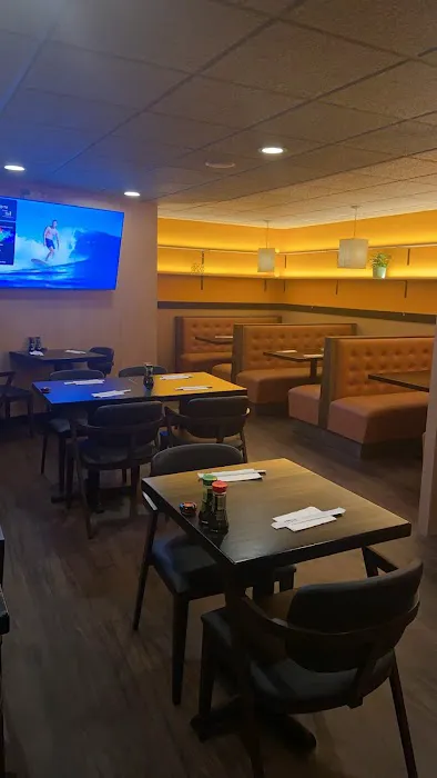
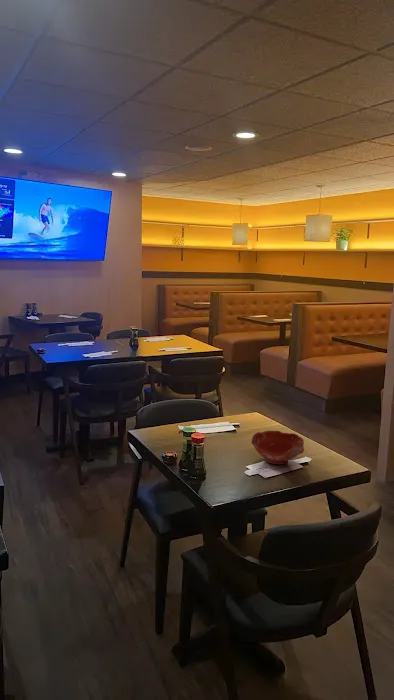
+ ceramic bowl (278, 447)
